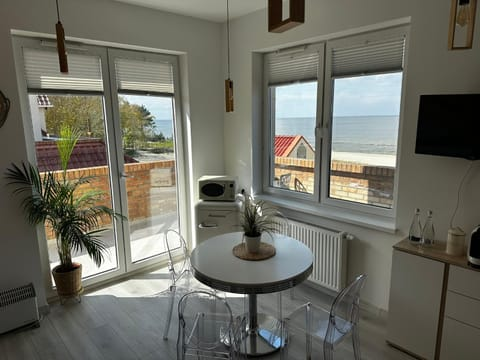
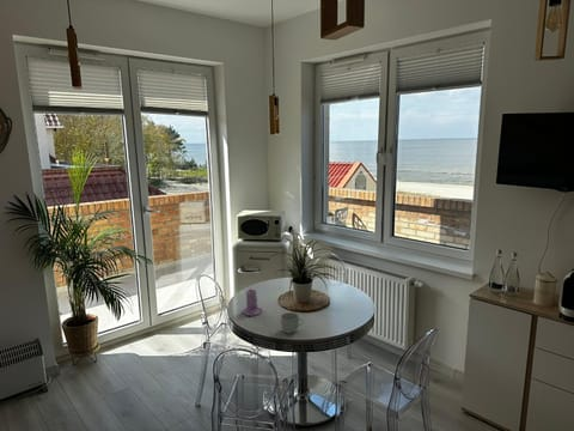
+ mug (292, 323)
+ candle (251, 299)
